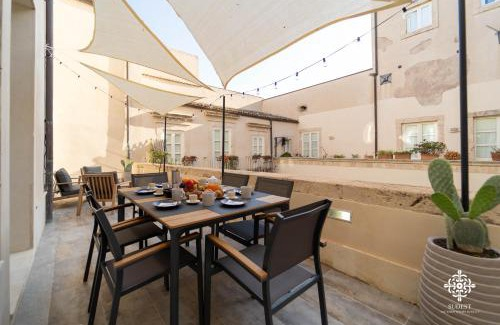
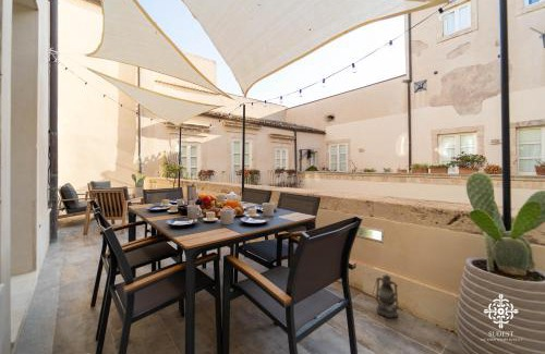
+ lantern (386, 293)
